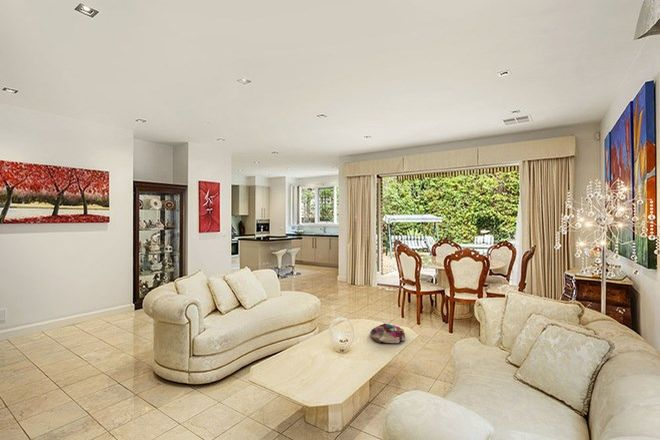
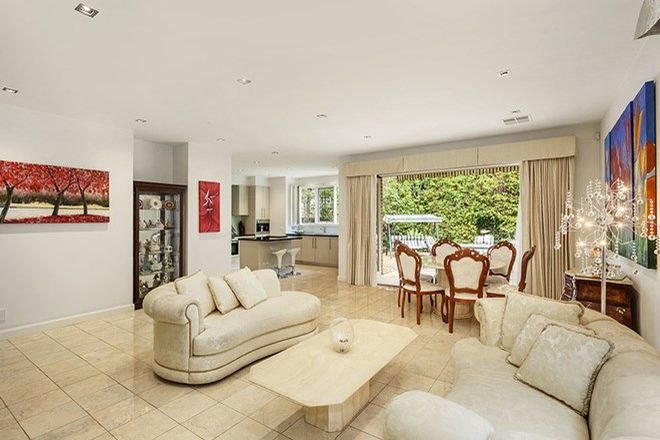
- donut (387, 331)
